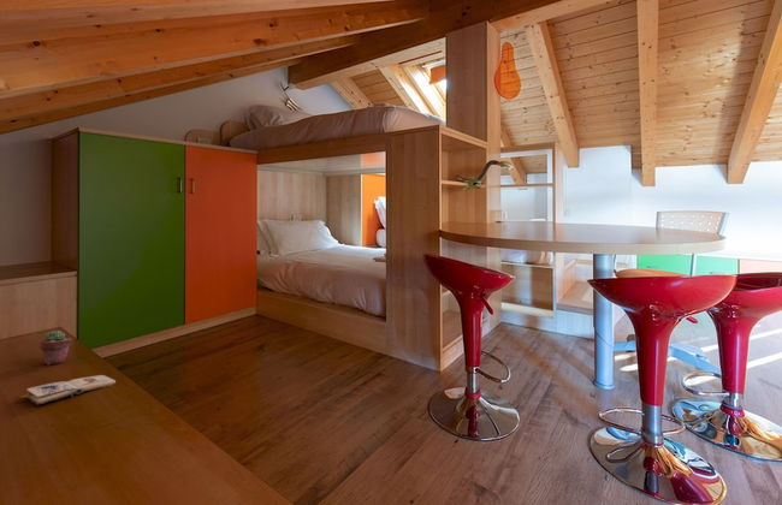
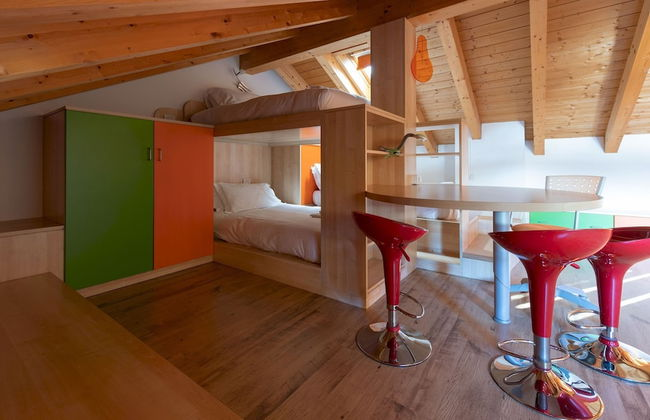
- paperback book (67, 387)
- potted succulent (55, 345)
